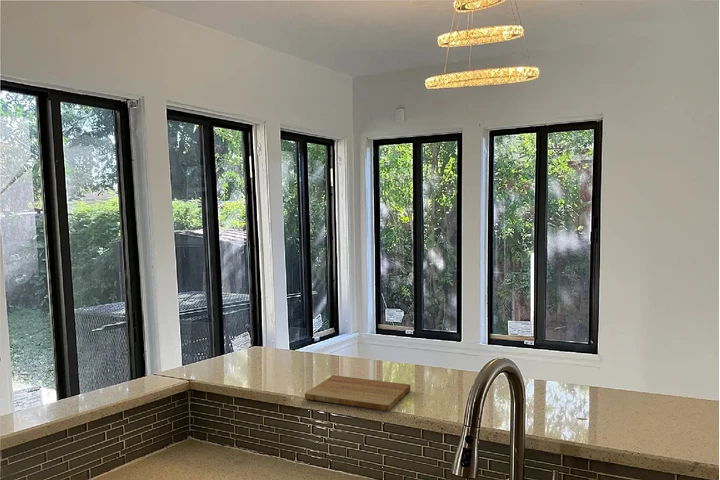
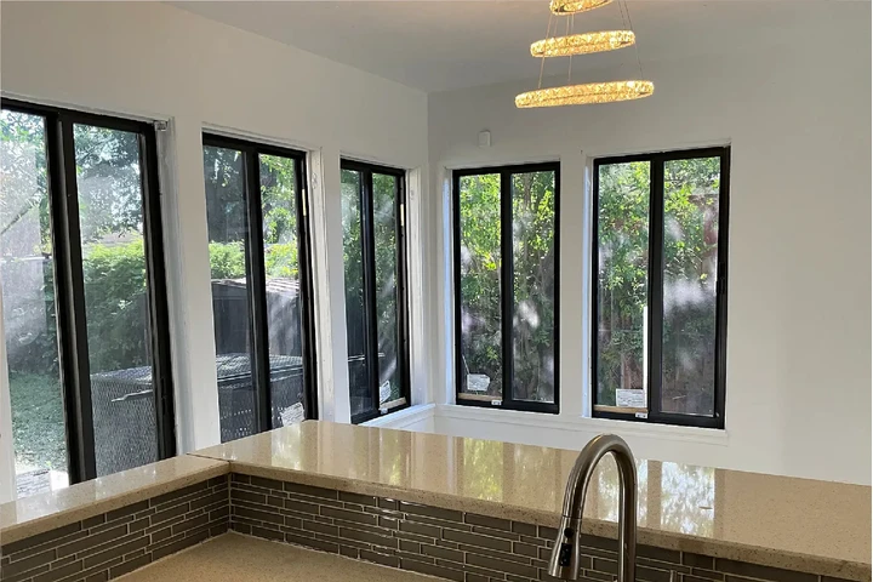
- cutting board (358, 391)
